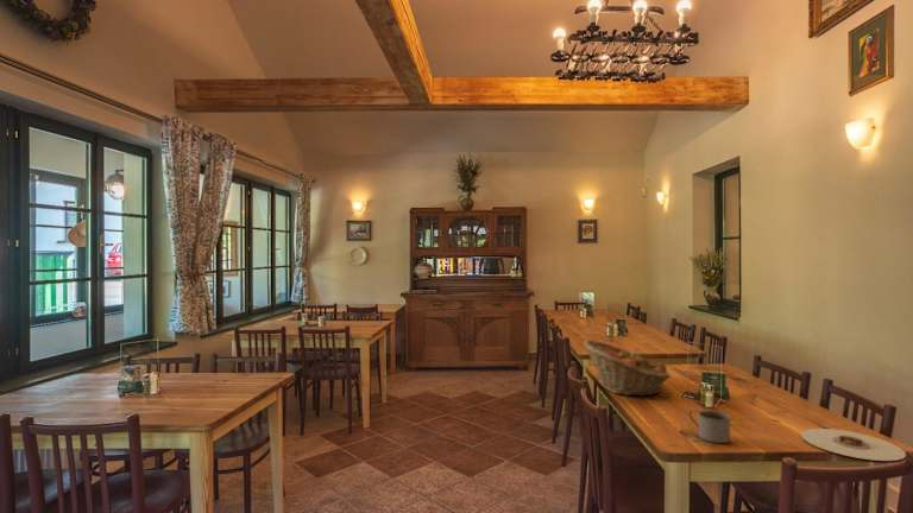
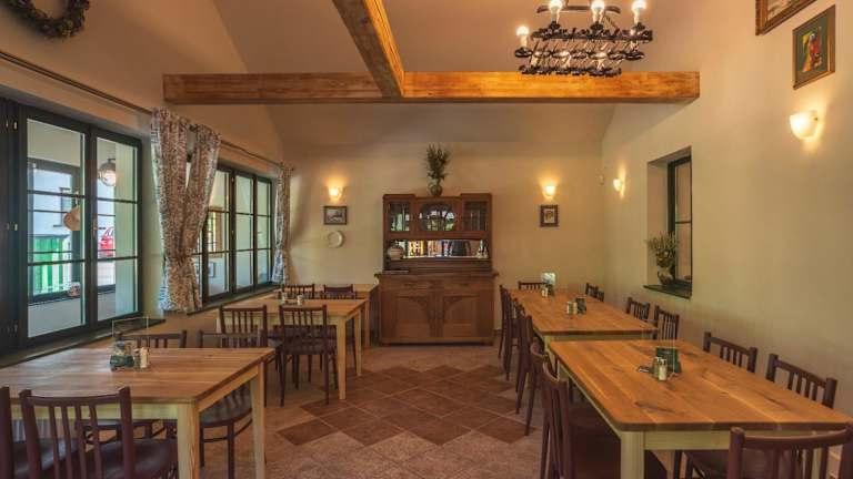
- mug (711, 425)
- plate (850, 441)
- fruit basket (624, 365)
